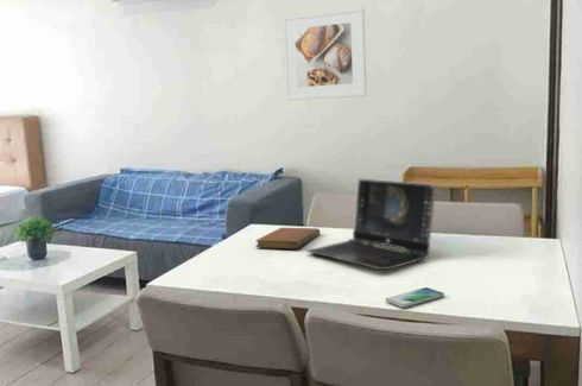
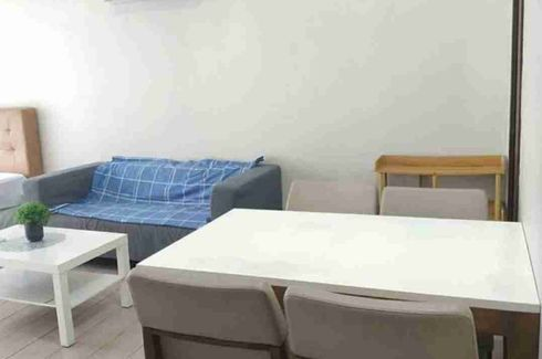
- laptop computer (368, 221)
- smartphone (415, 297)
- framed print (323, 56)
- notebook (289, 236)
